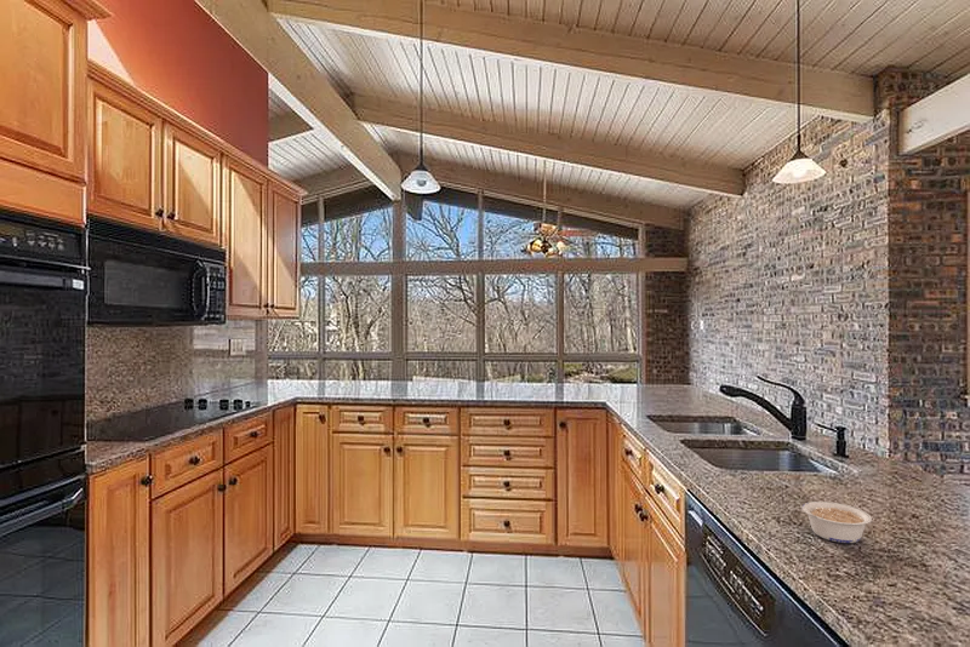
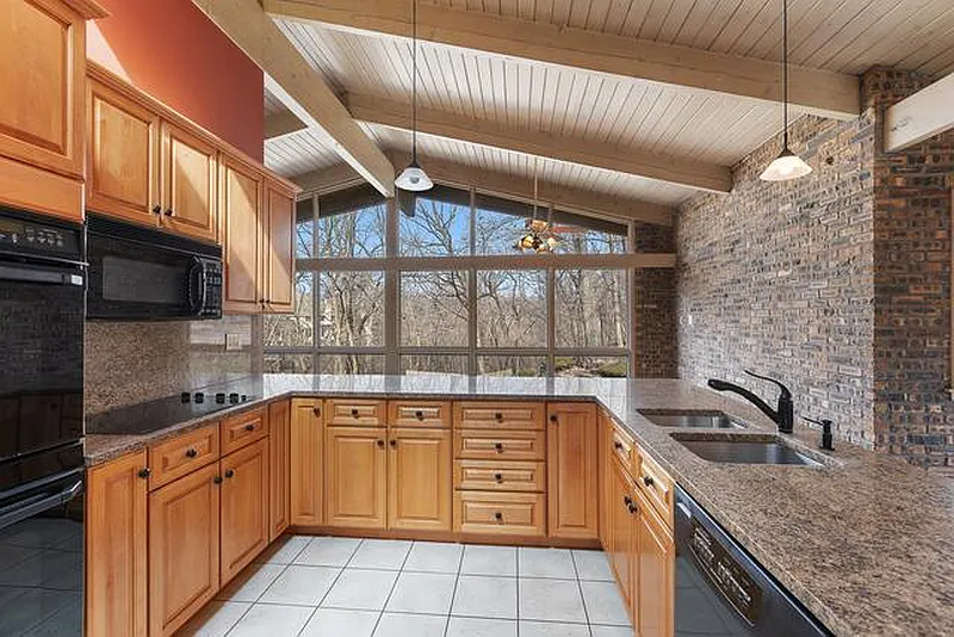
- legume (835, 521)
